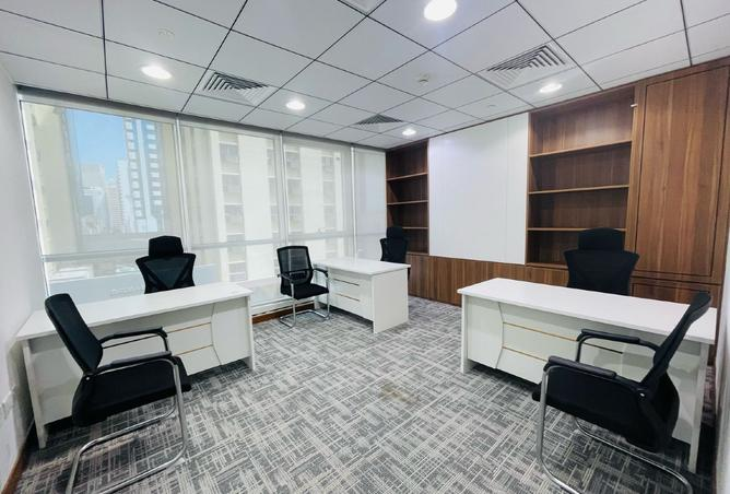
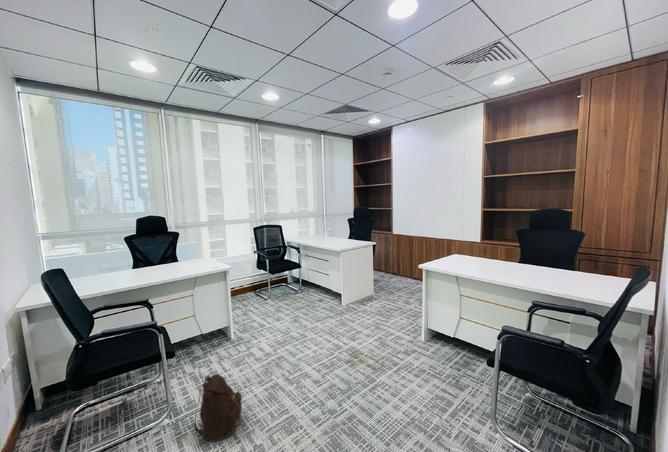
+ backpack (218, 400)
